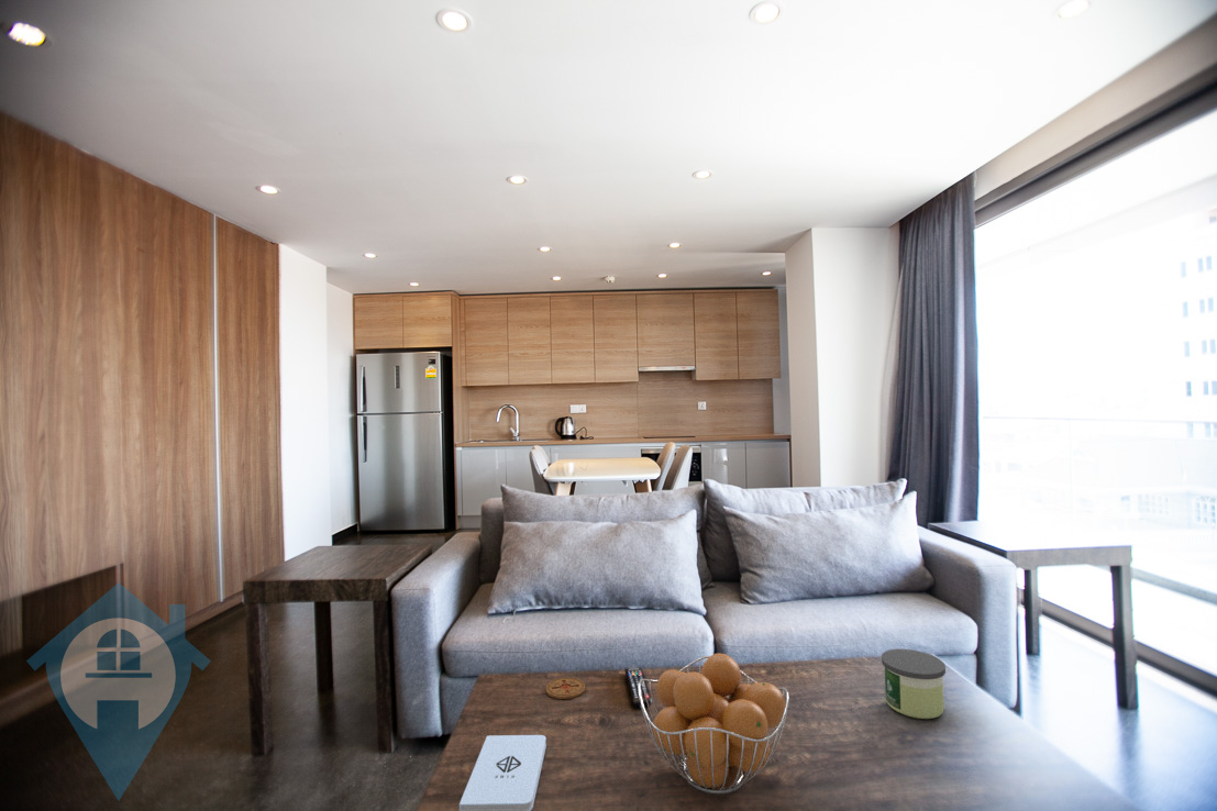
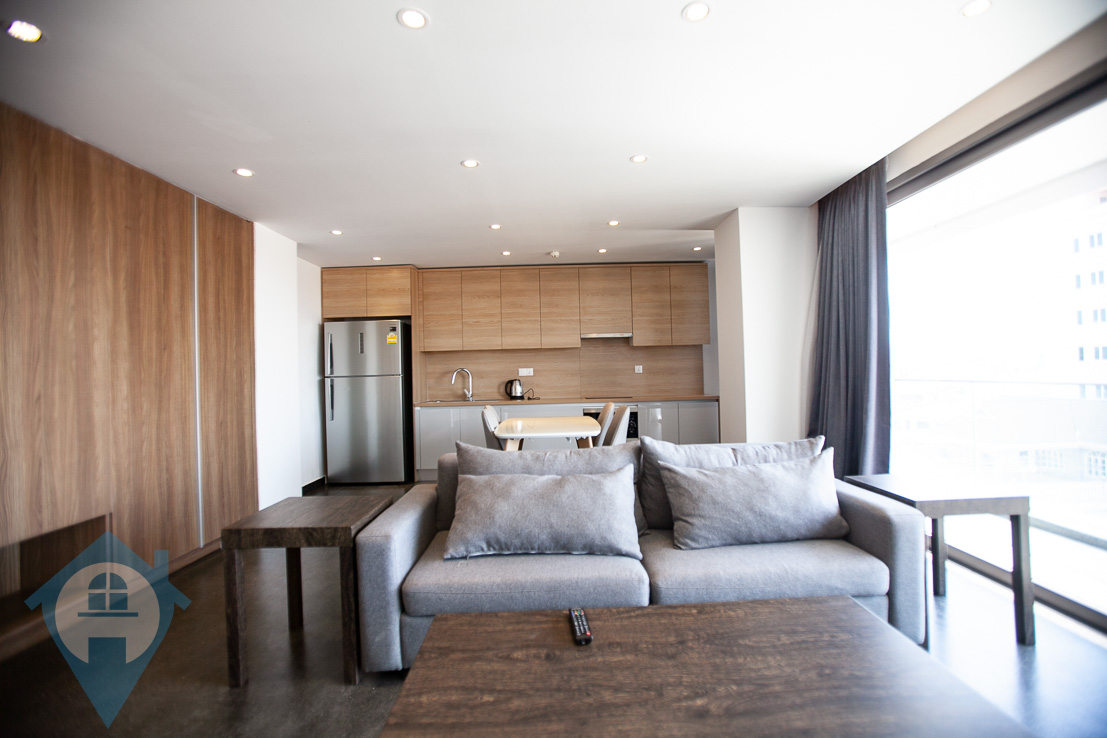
- coaster (565, 687)
- notepad (507, 770)
- fruit basket (712, 720)
- candle (912, 684)
